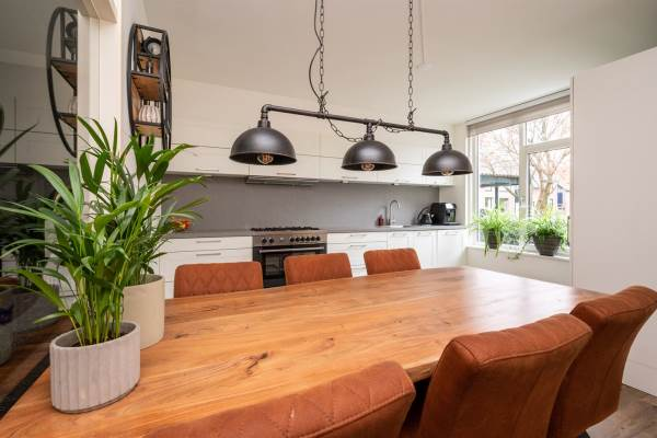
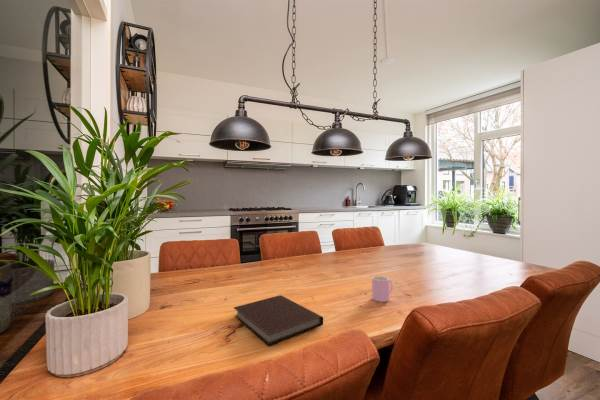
+ cup (383, 288)
+ notebook (276, 315)
